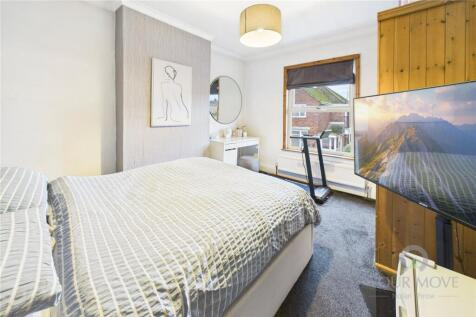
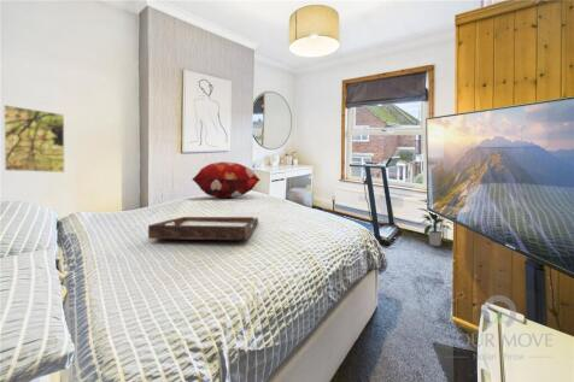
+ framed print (35, 140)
+ indoor plant (433, 219)
+ serving tray (210, 227)
+ decorative pillow (226, 180)
